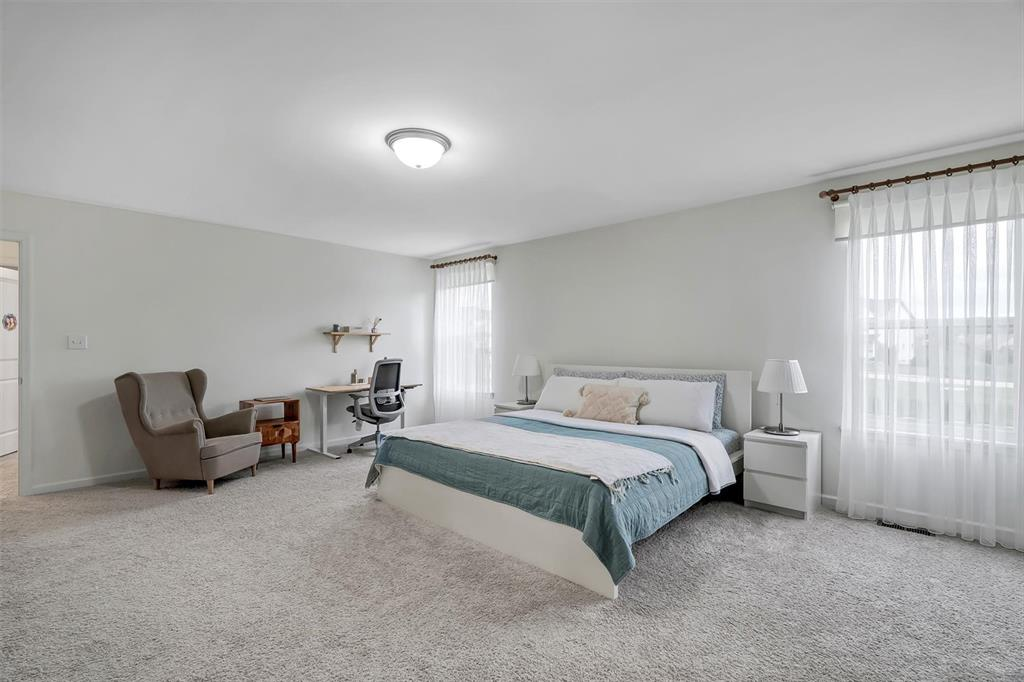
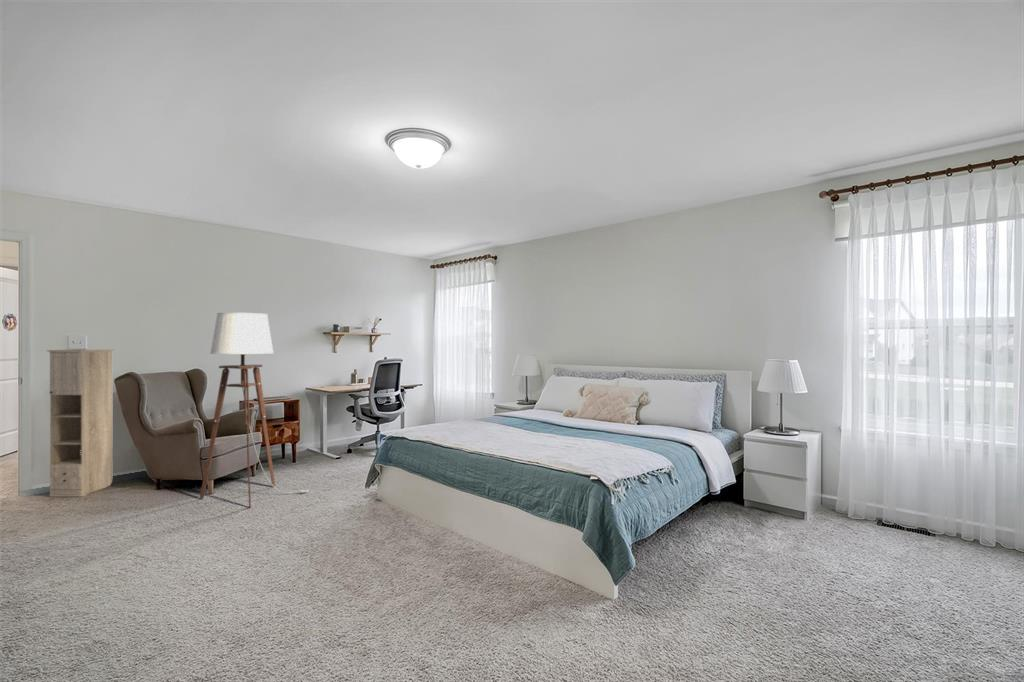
+ floor lamp (258, 404)
+ storage cabinet (81, 420)
